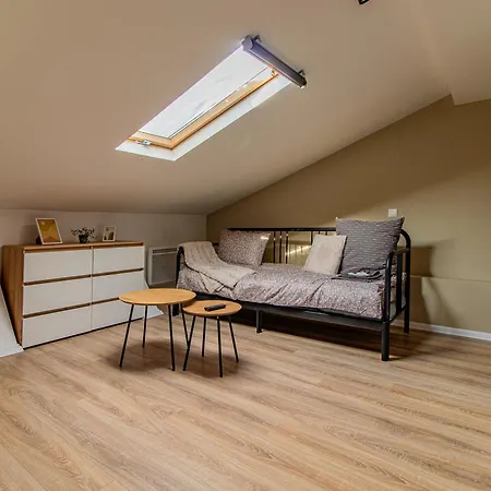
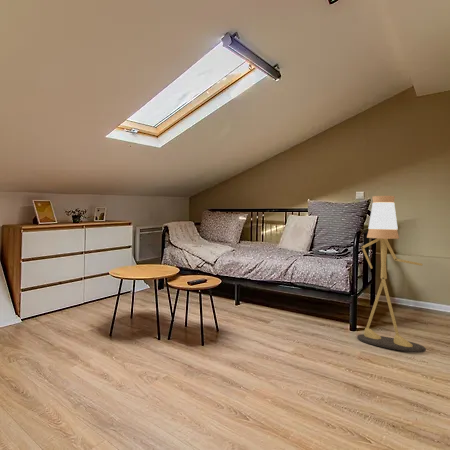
+ floor lamp (388, 247)
